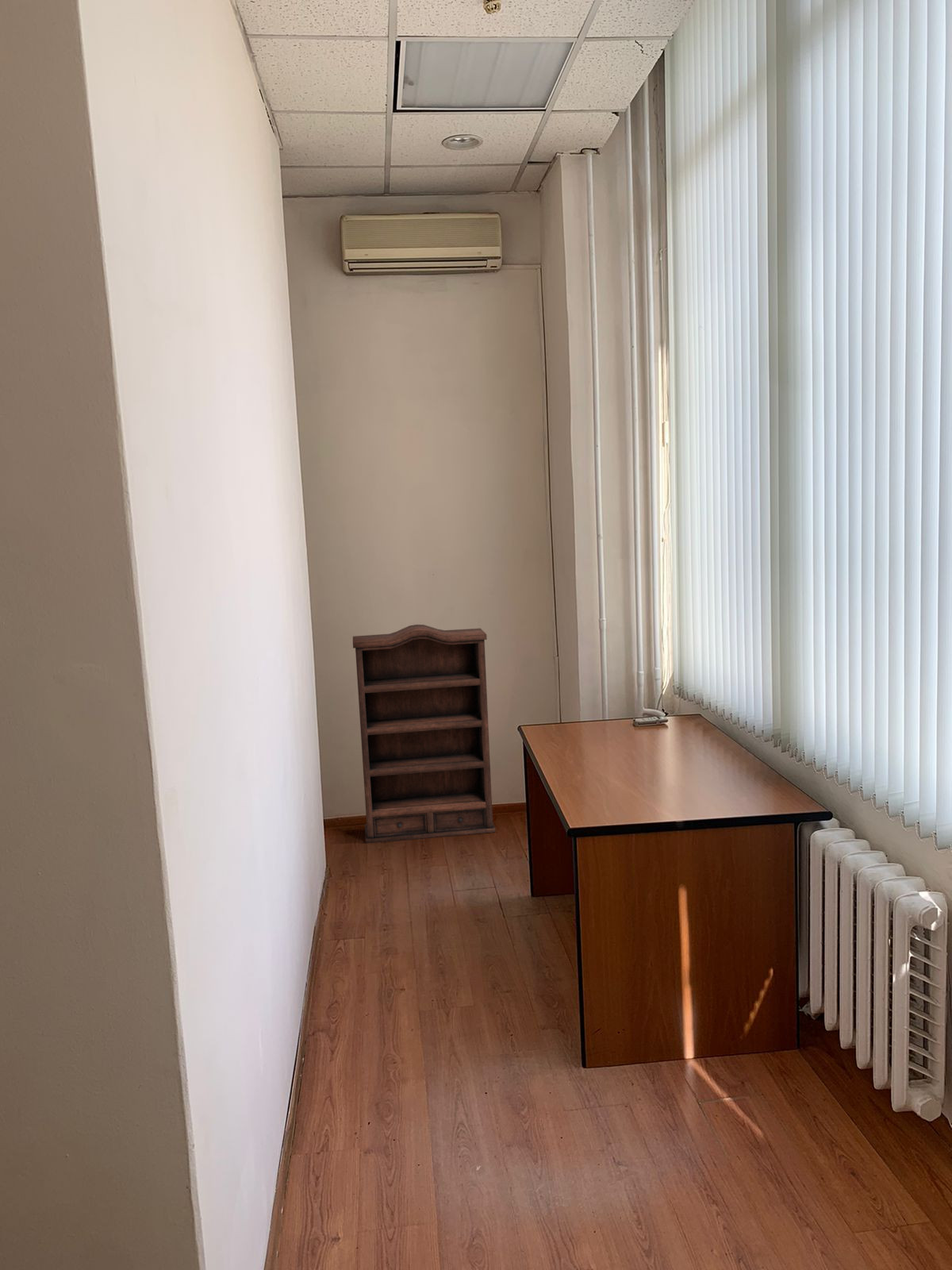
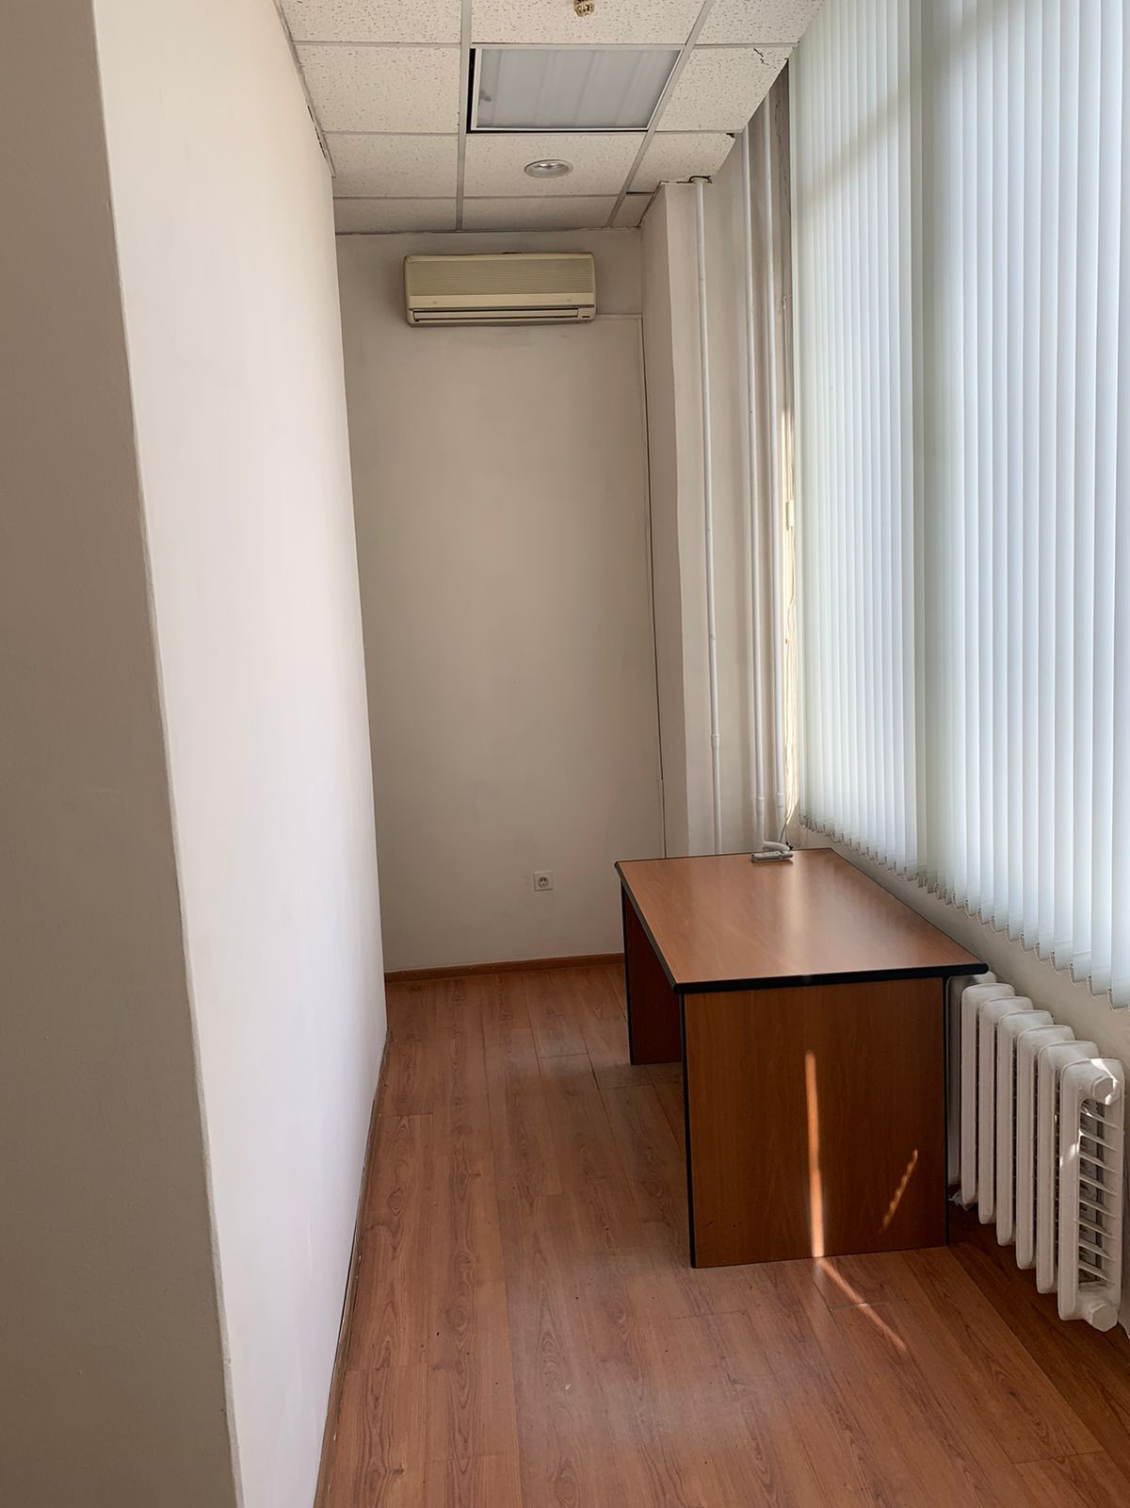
- bookshelf (424, 730)
